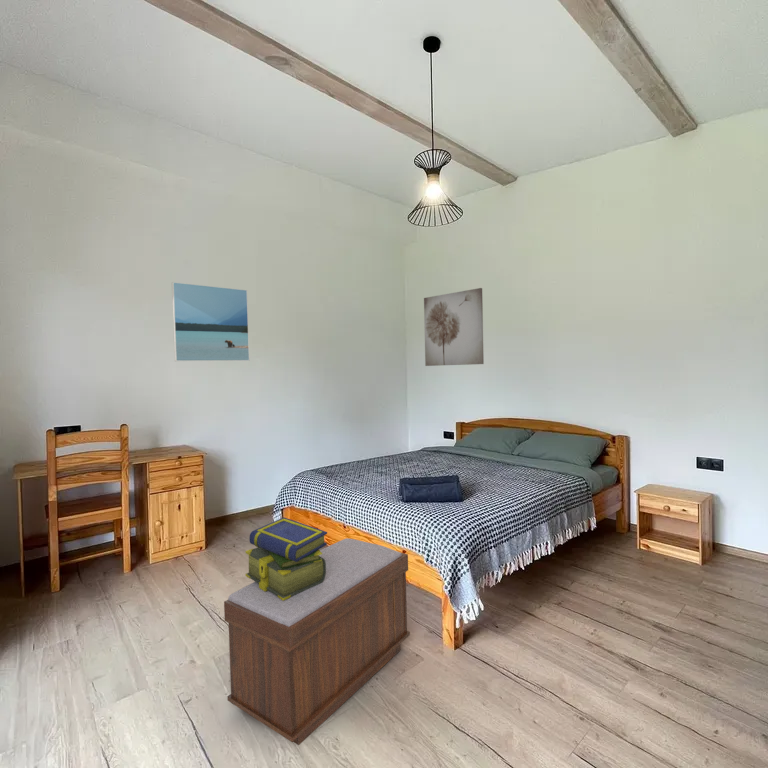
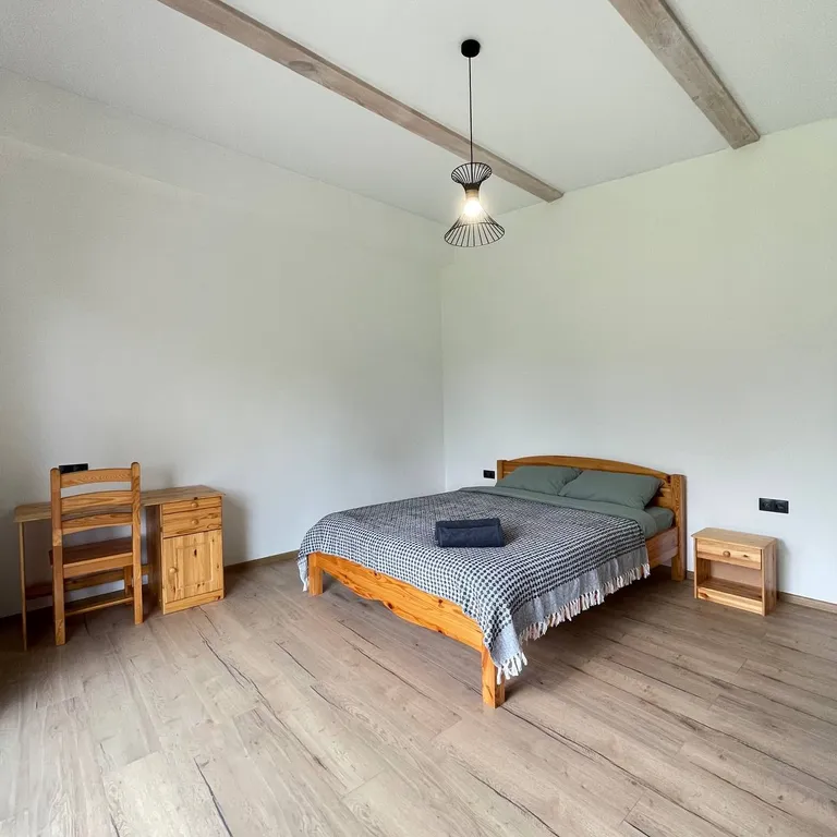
- stack of books (288, 553)
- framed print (212, 323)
- bench (325, 622)
- wall art (452, 329)
